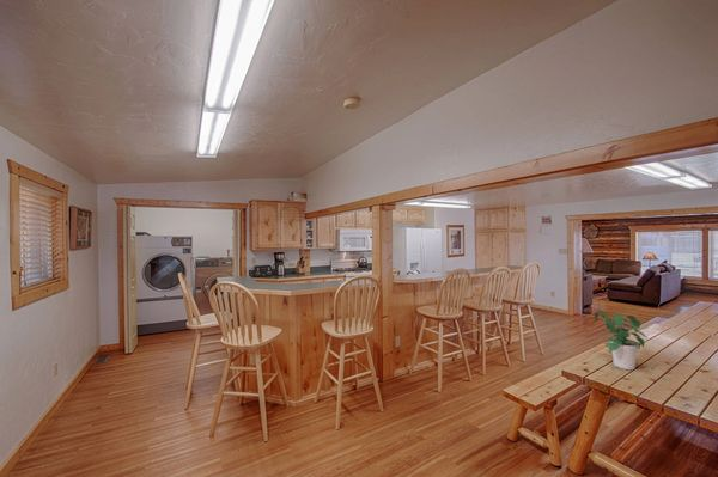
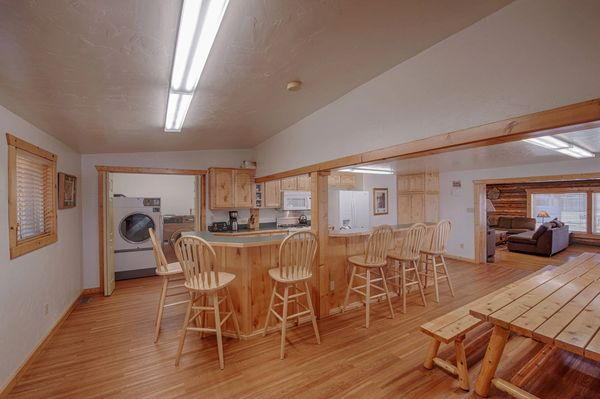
- potted plant (620, 338)
